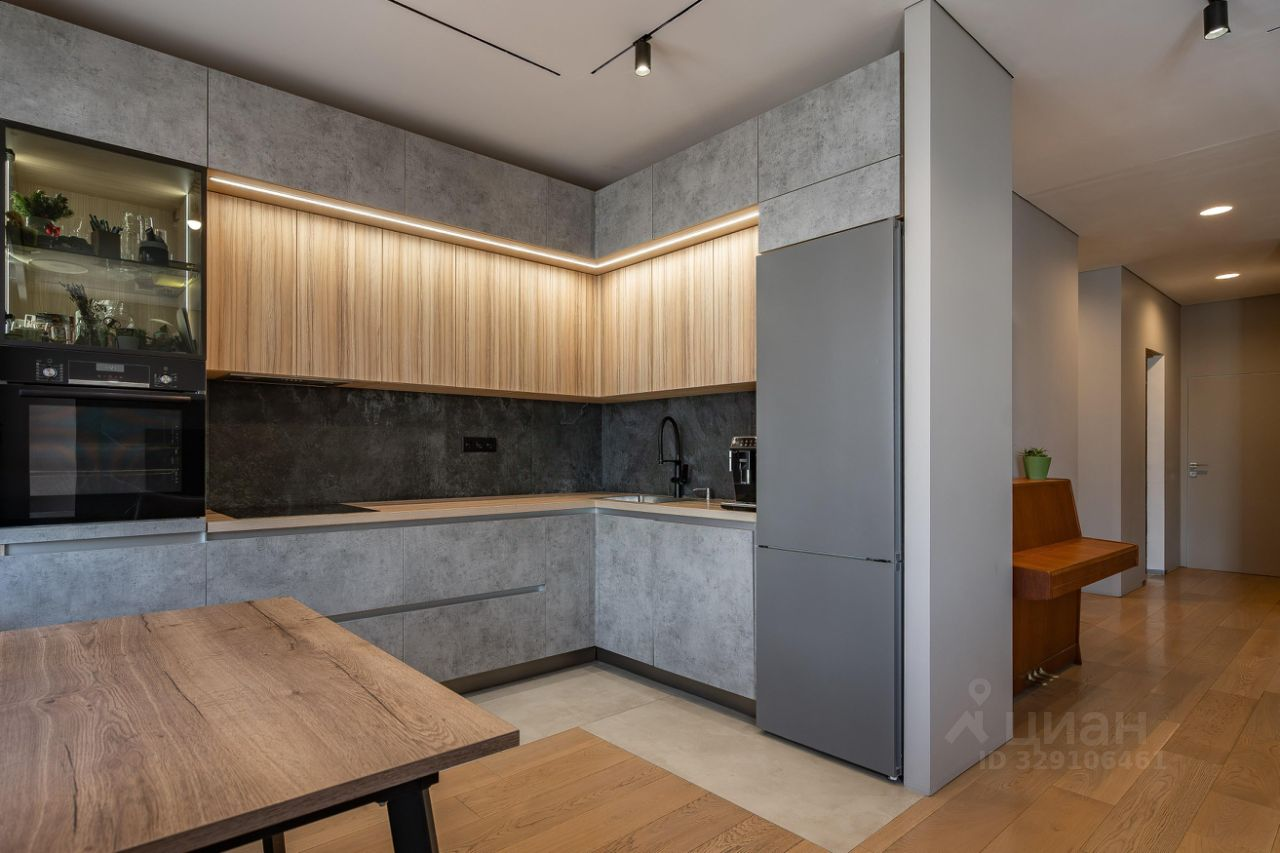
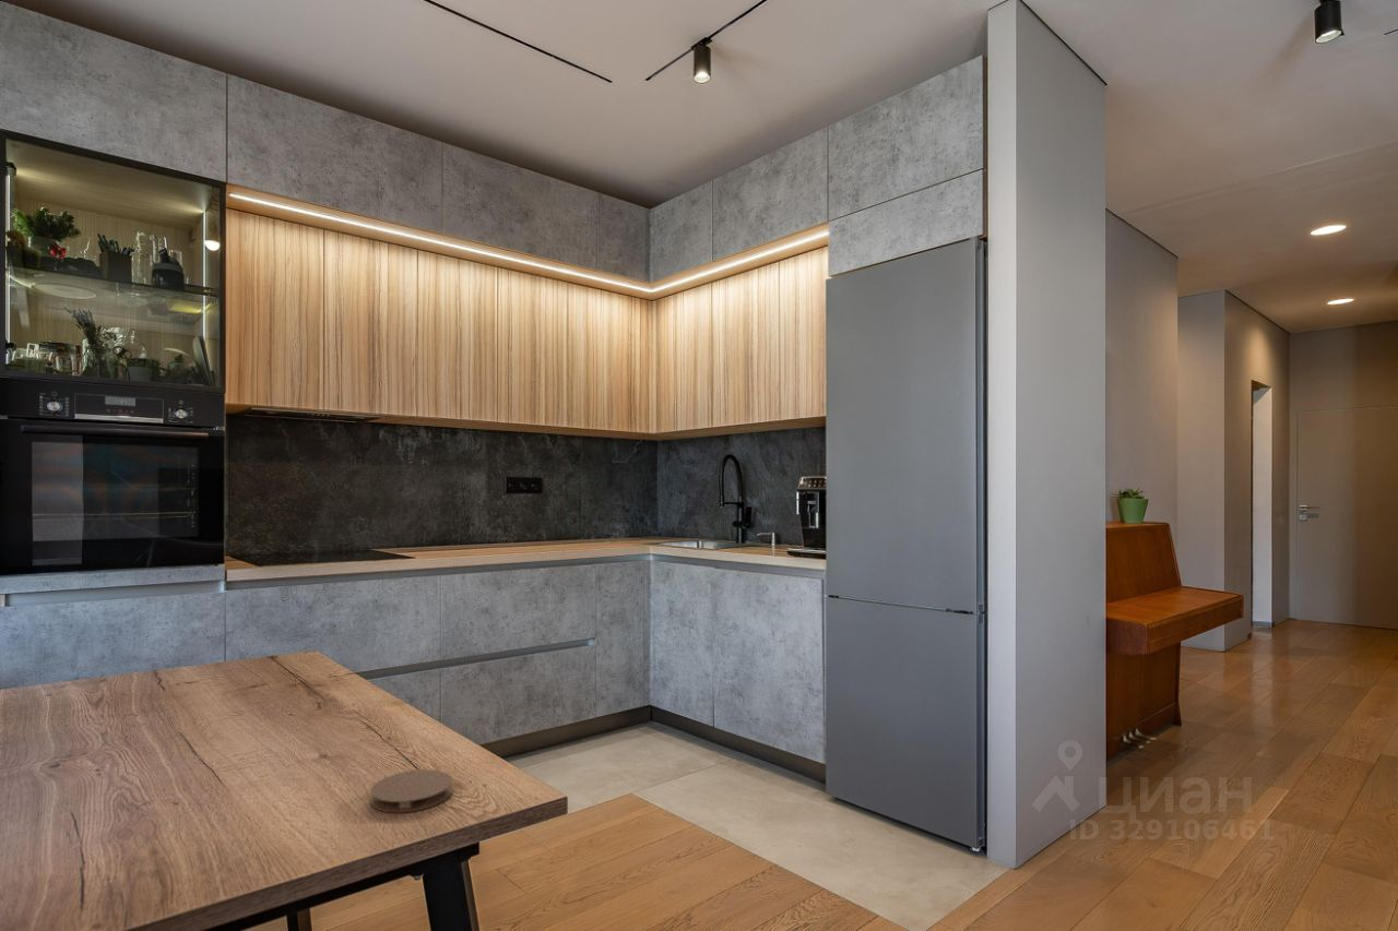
+ coaster (412, 789)
